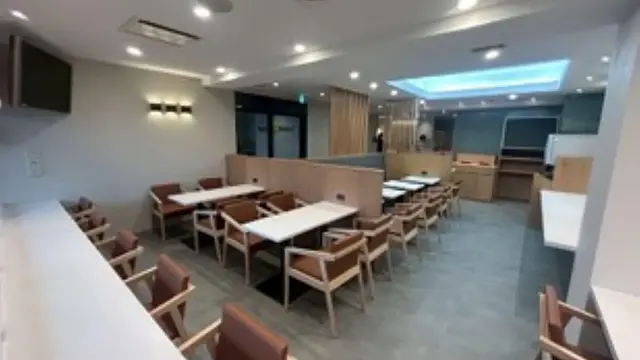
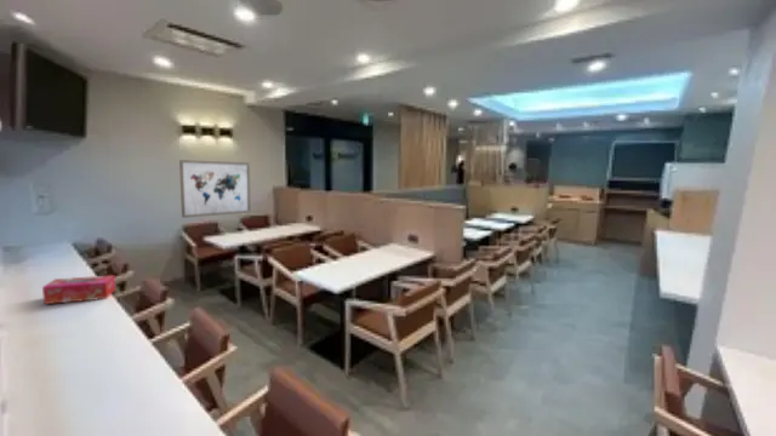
+ wall art (217, 188)
+ tissue box (80, 288)
